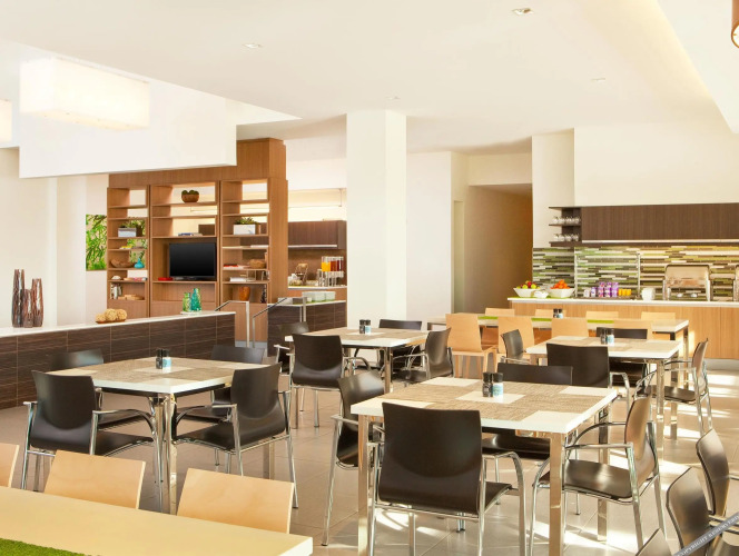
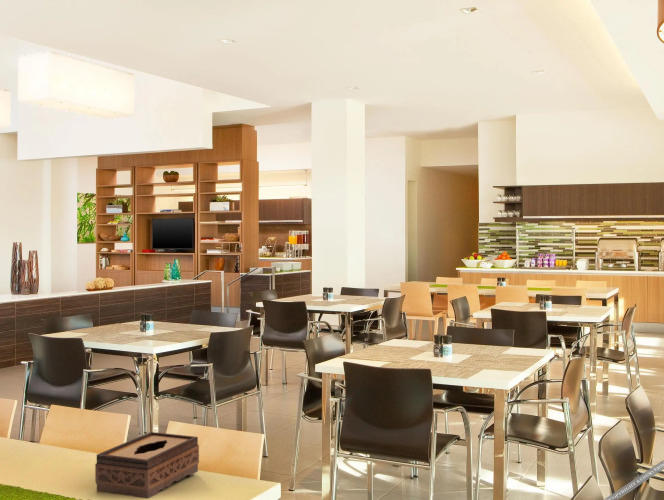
+ tissue box (149, 463)
